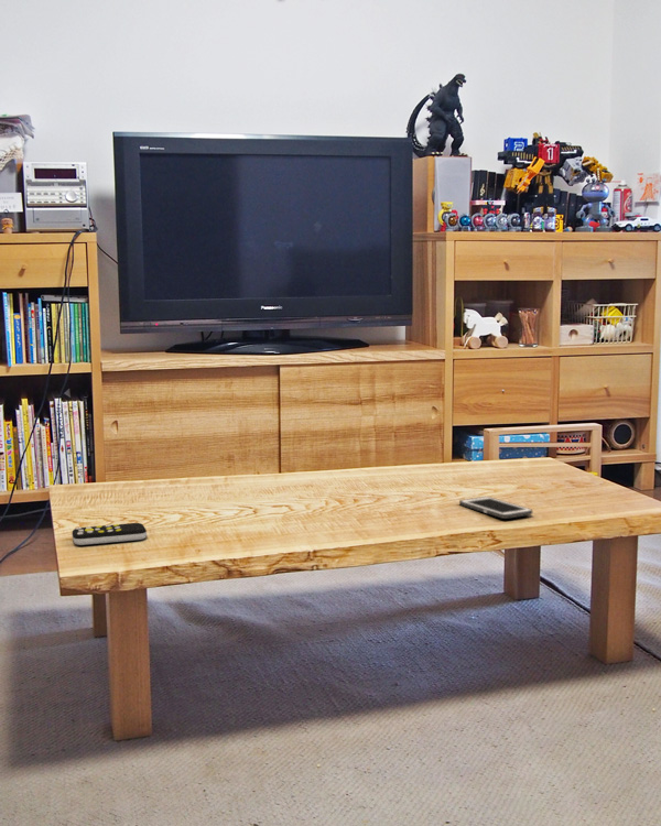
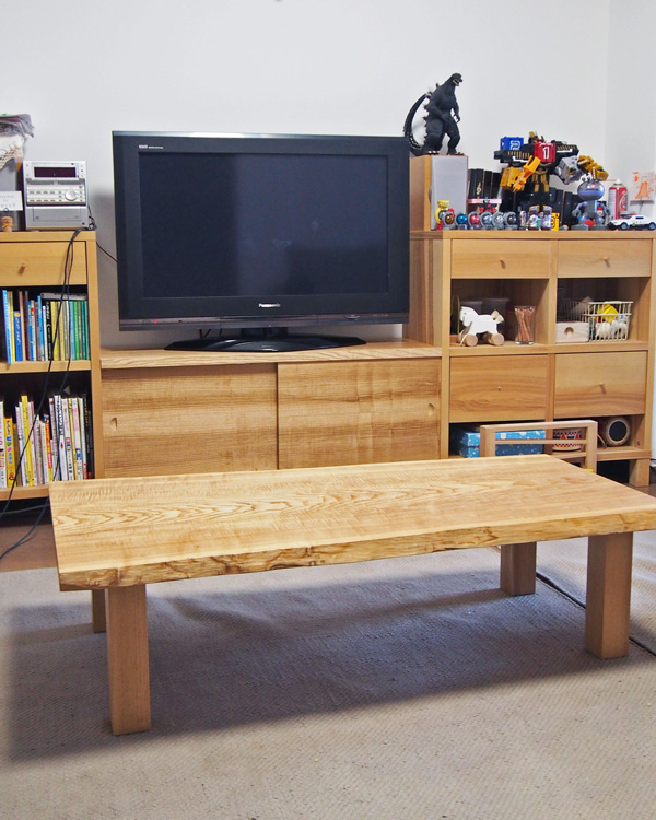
- remote control (109, 533)
- cell phone (495, 507)
